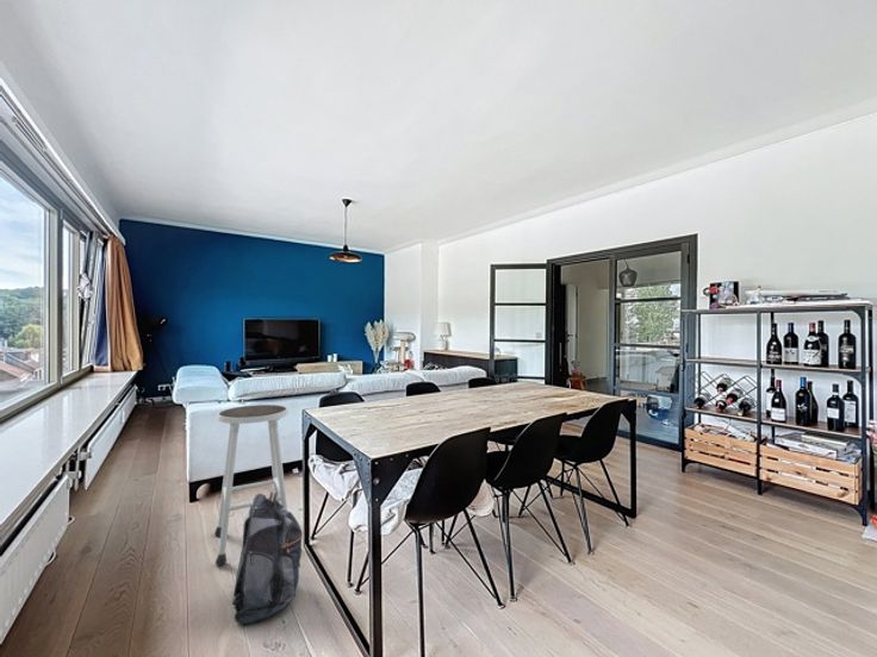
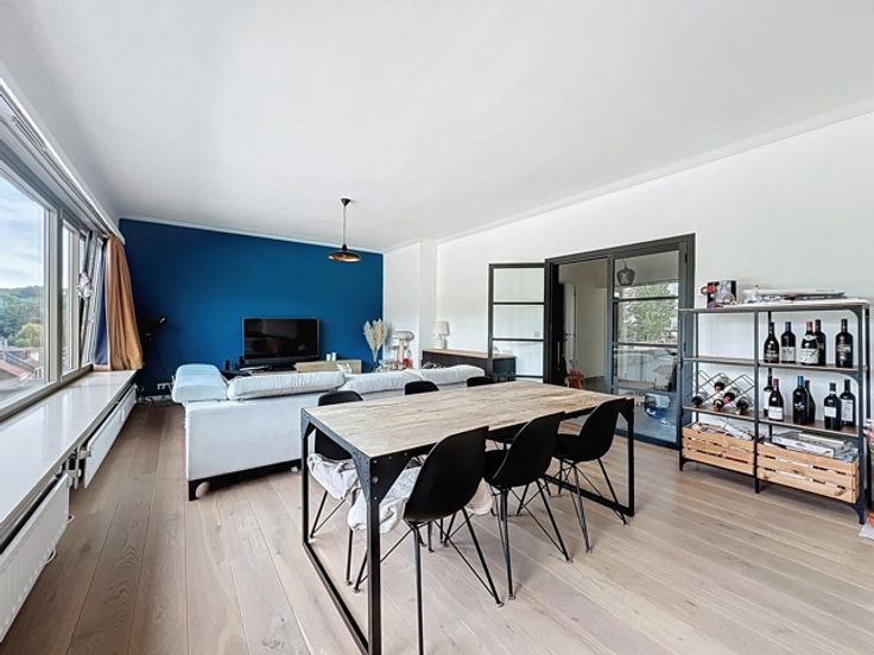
- backpack (262, 546)
- stool (253, 483)
